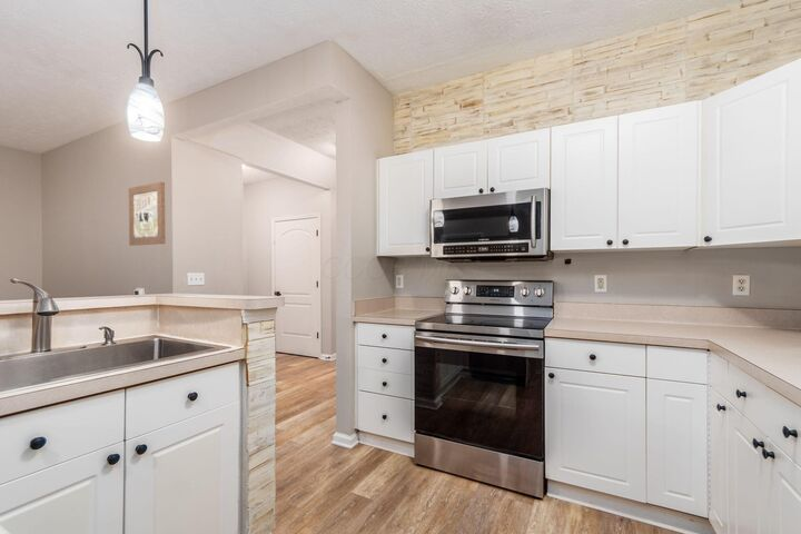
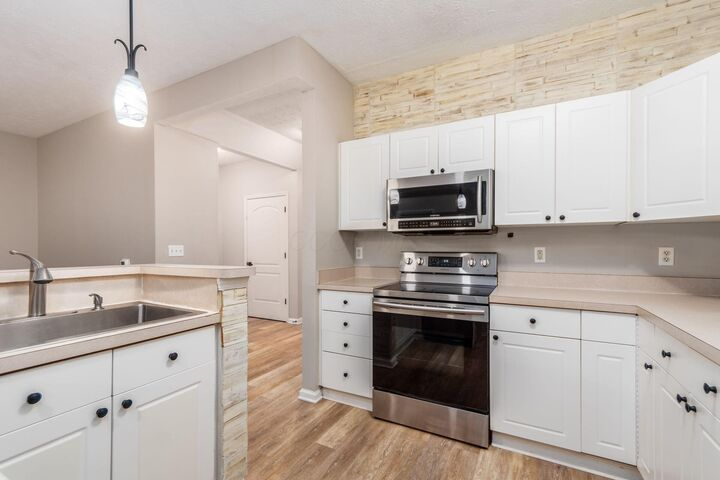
- wall art (146, 215)
